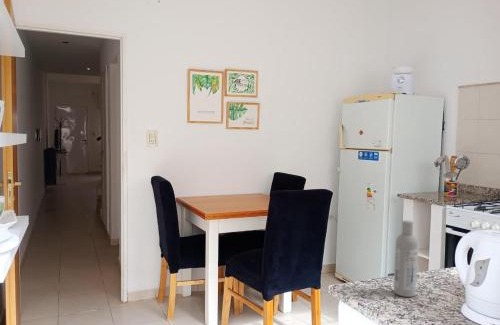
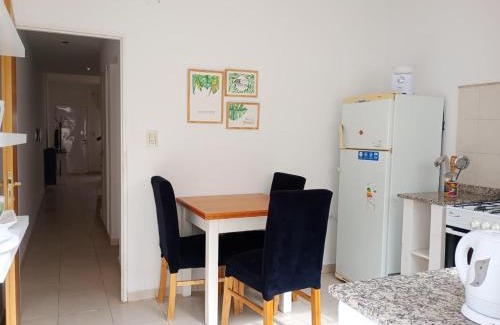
- bottle (406, 257)
